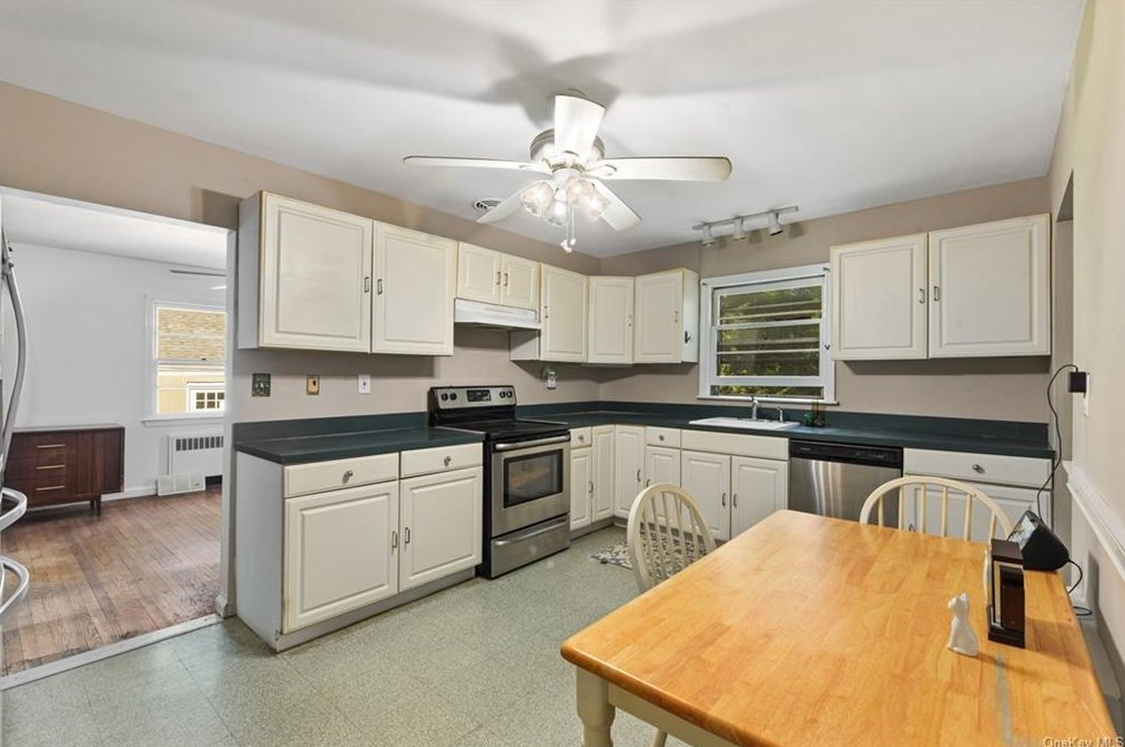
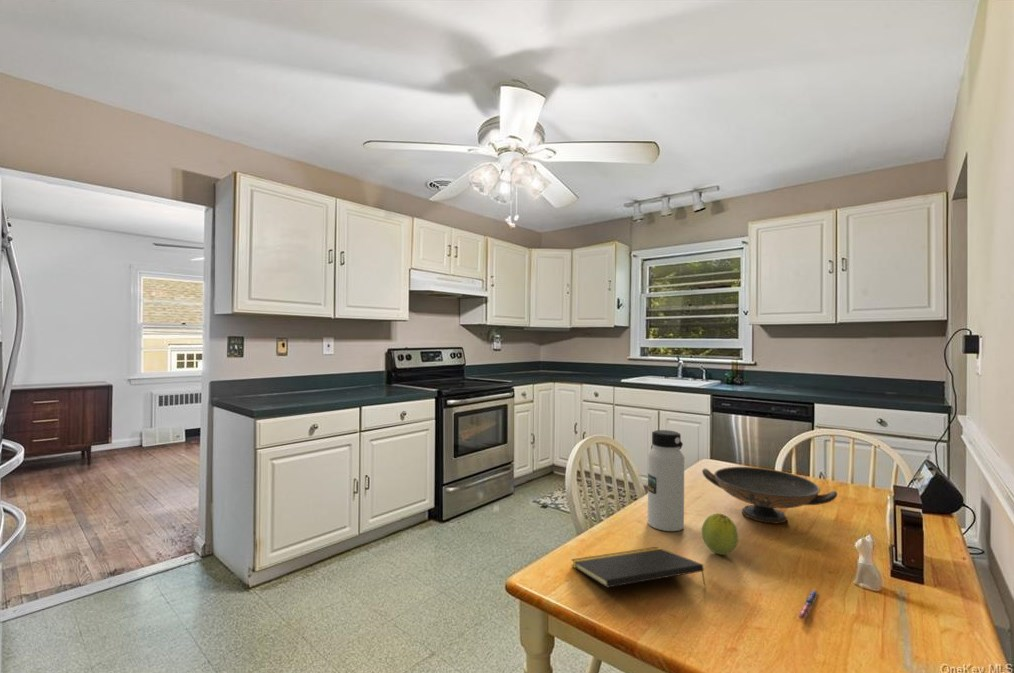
+ pen (808, 602)
+ decorative bowl (764, 497)
+ fruit (719, 533)
+ water bottle (665, 478)
+ notepad (634, 565)
